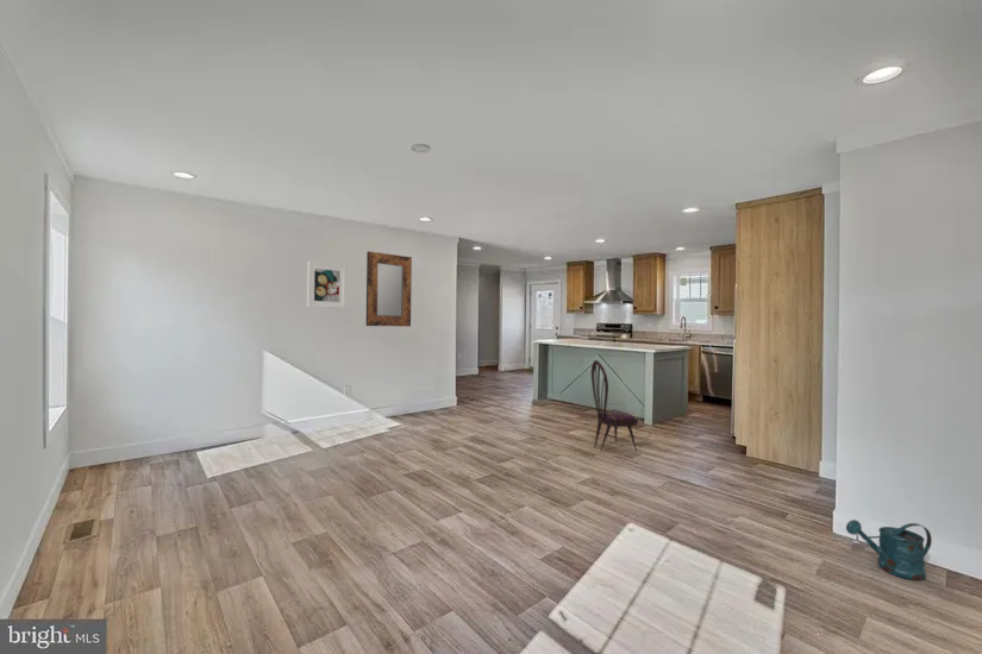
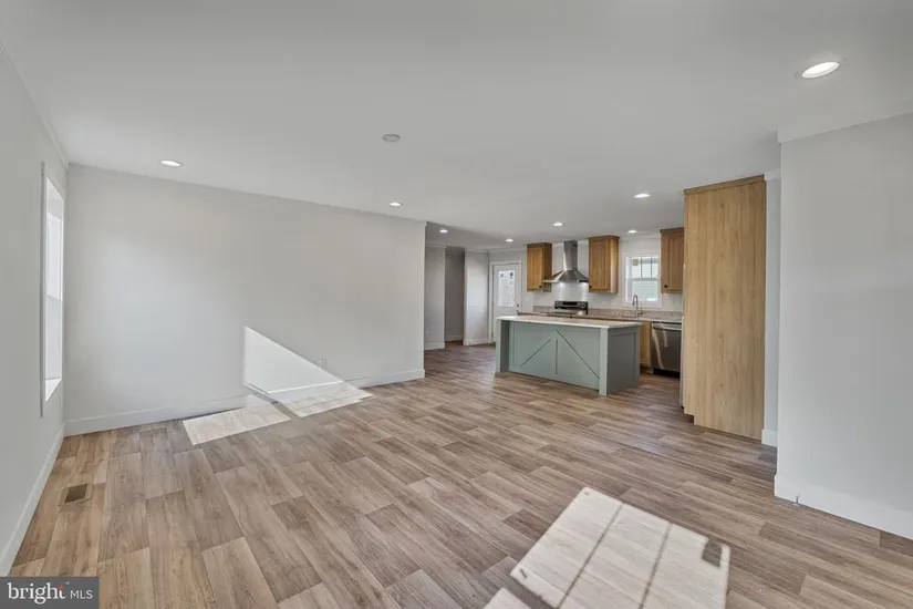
- dining chair (606, 404)
- home mirror (389, 290)
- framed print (326, 285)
- watering can (888, 546)
